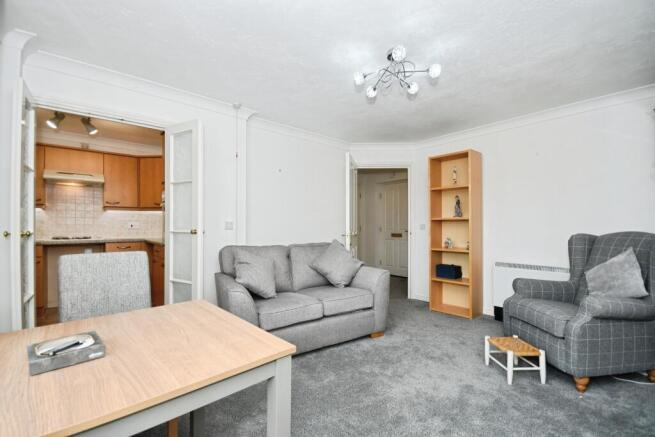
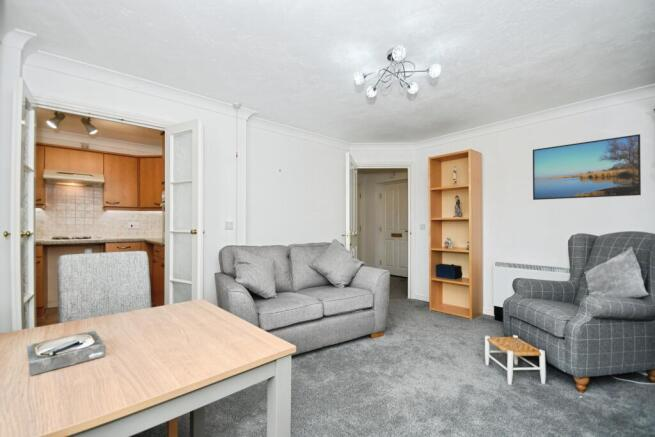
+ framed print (581, 170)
